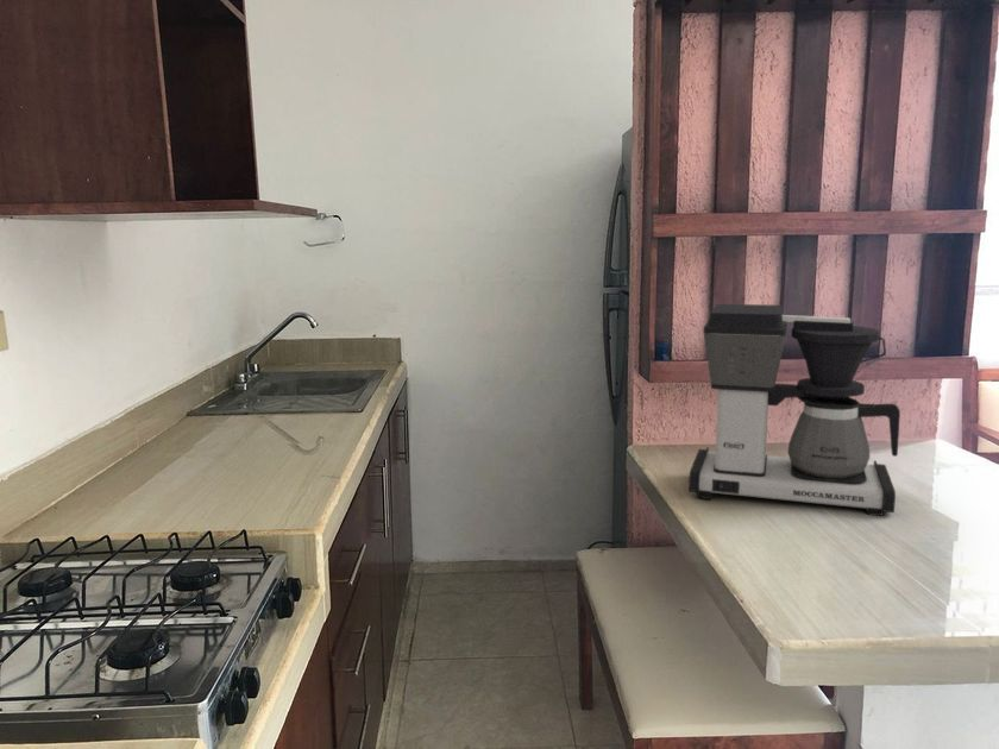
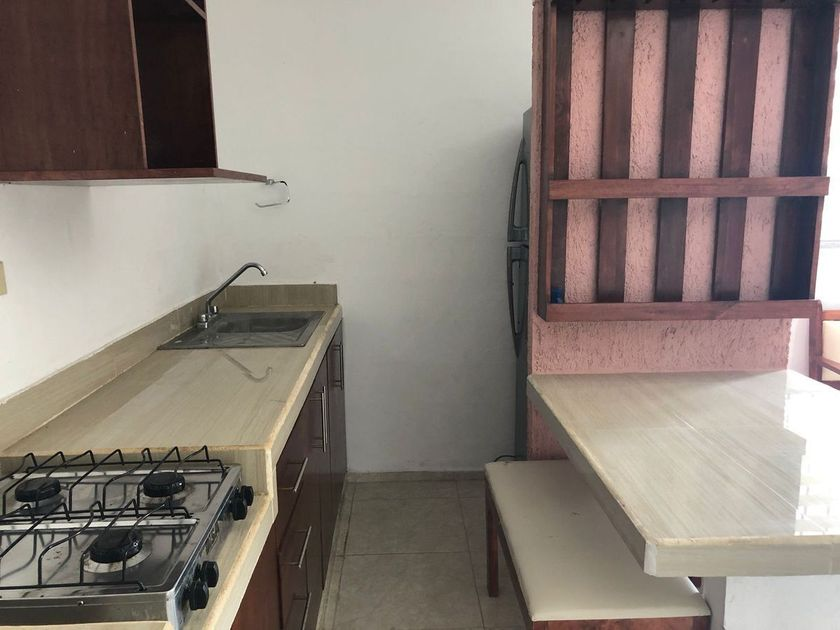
- coffee maker (792, 397)
